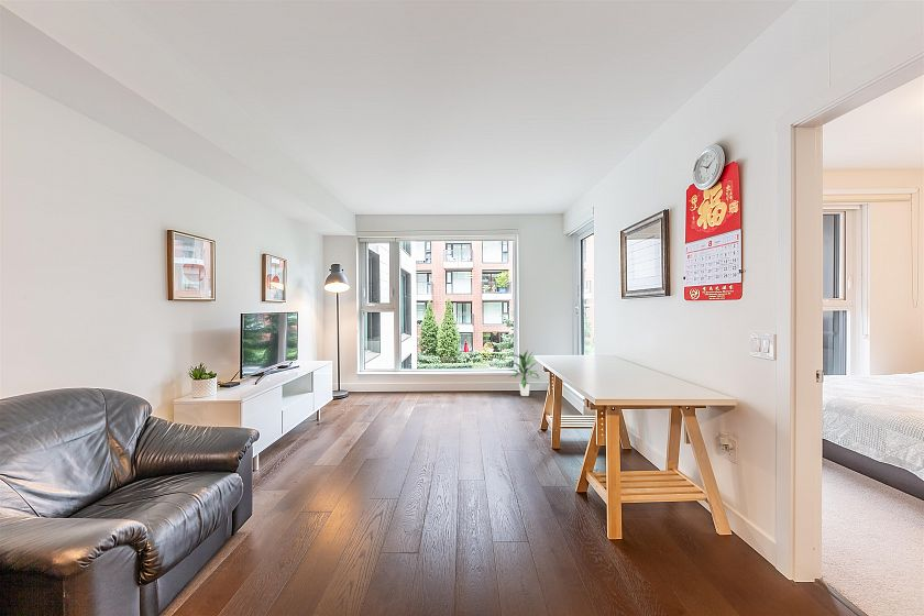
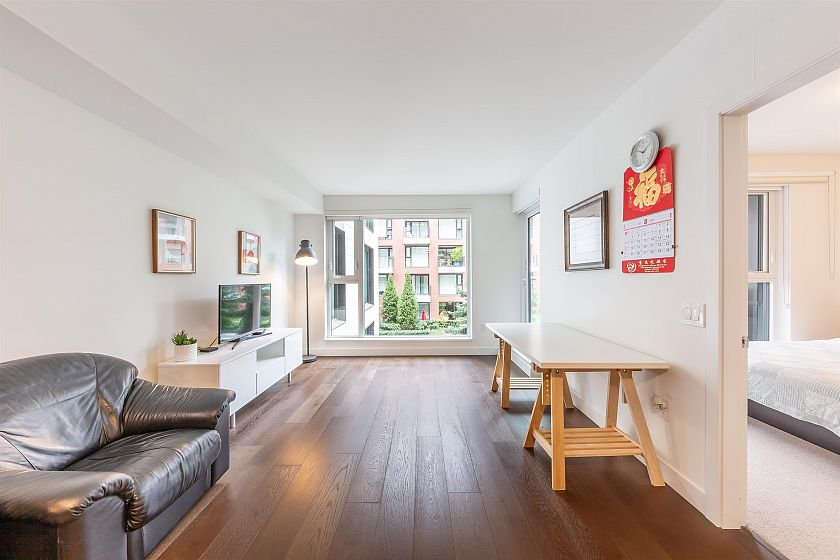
- indoor plant (524, 372)
